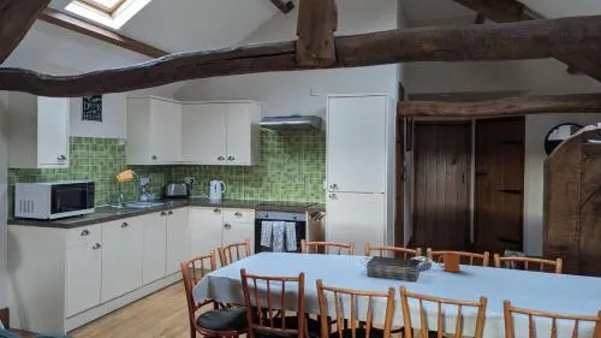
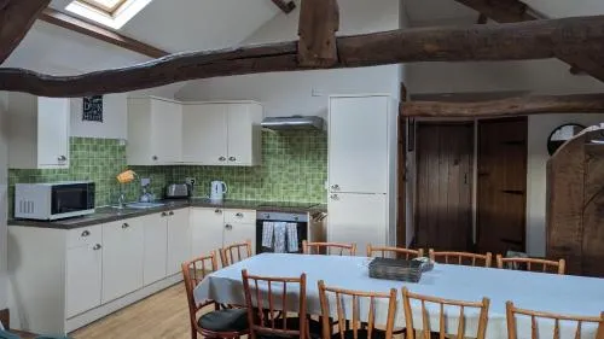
- cup (448, 261)
